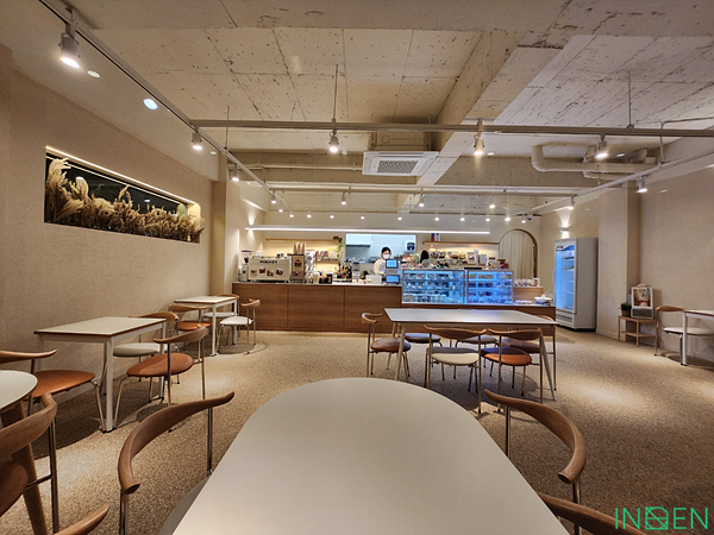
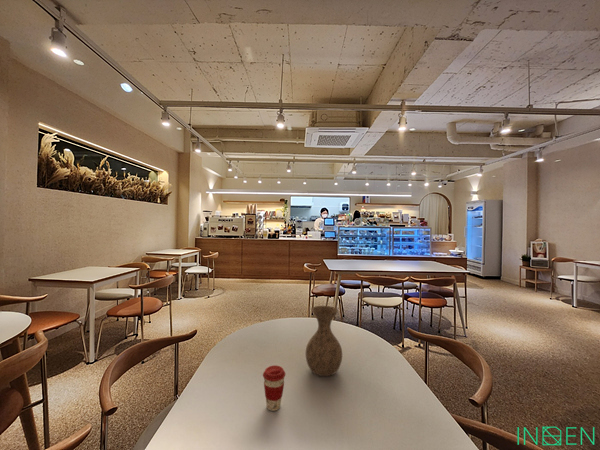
+ vase (324, 340)
+ coffee cup (273, 388)
